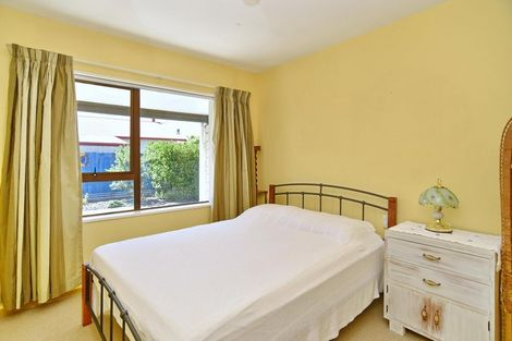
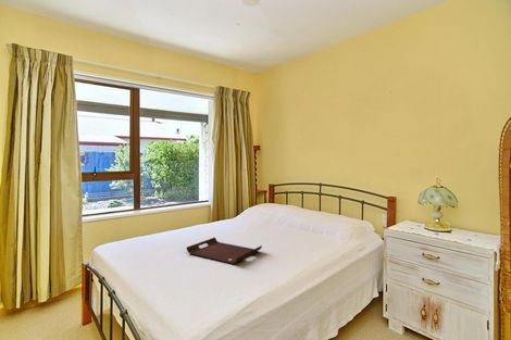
+ serving tray (224, 249)
